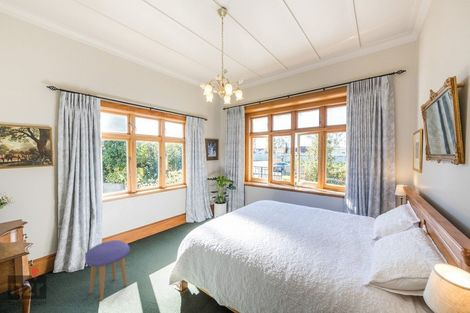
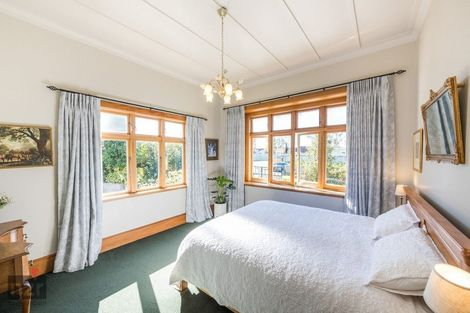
- stool (105, 268)
